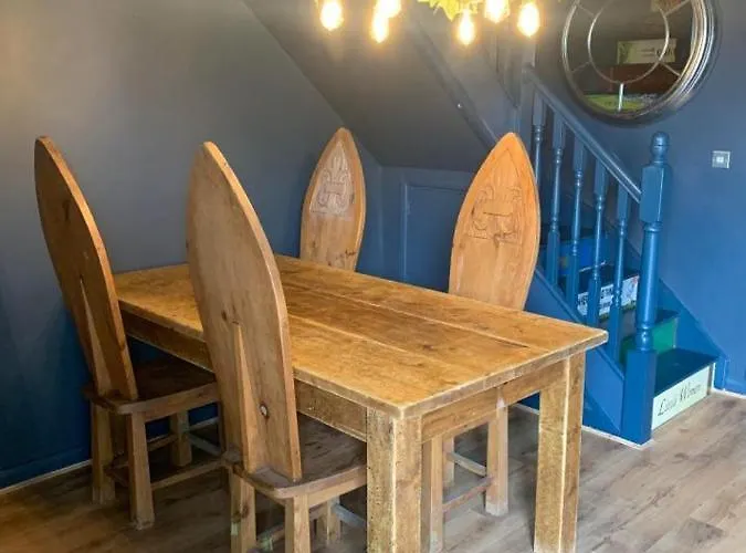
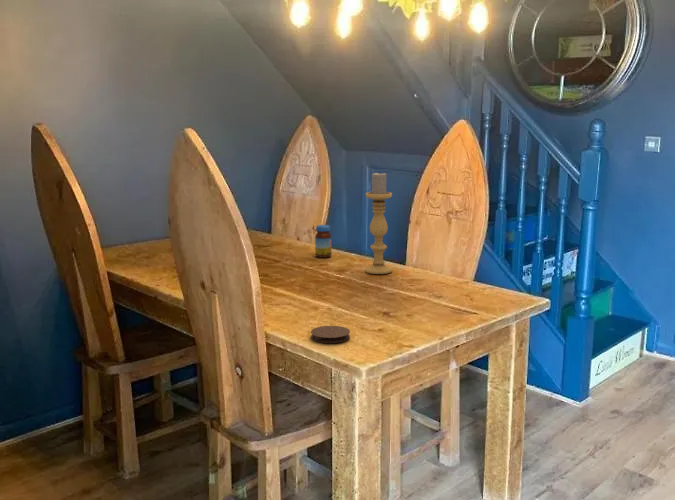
+ jar (323, 240)
+ coaster (330, 334)
+ candle holder (378, 221)
